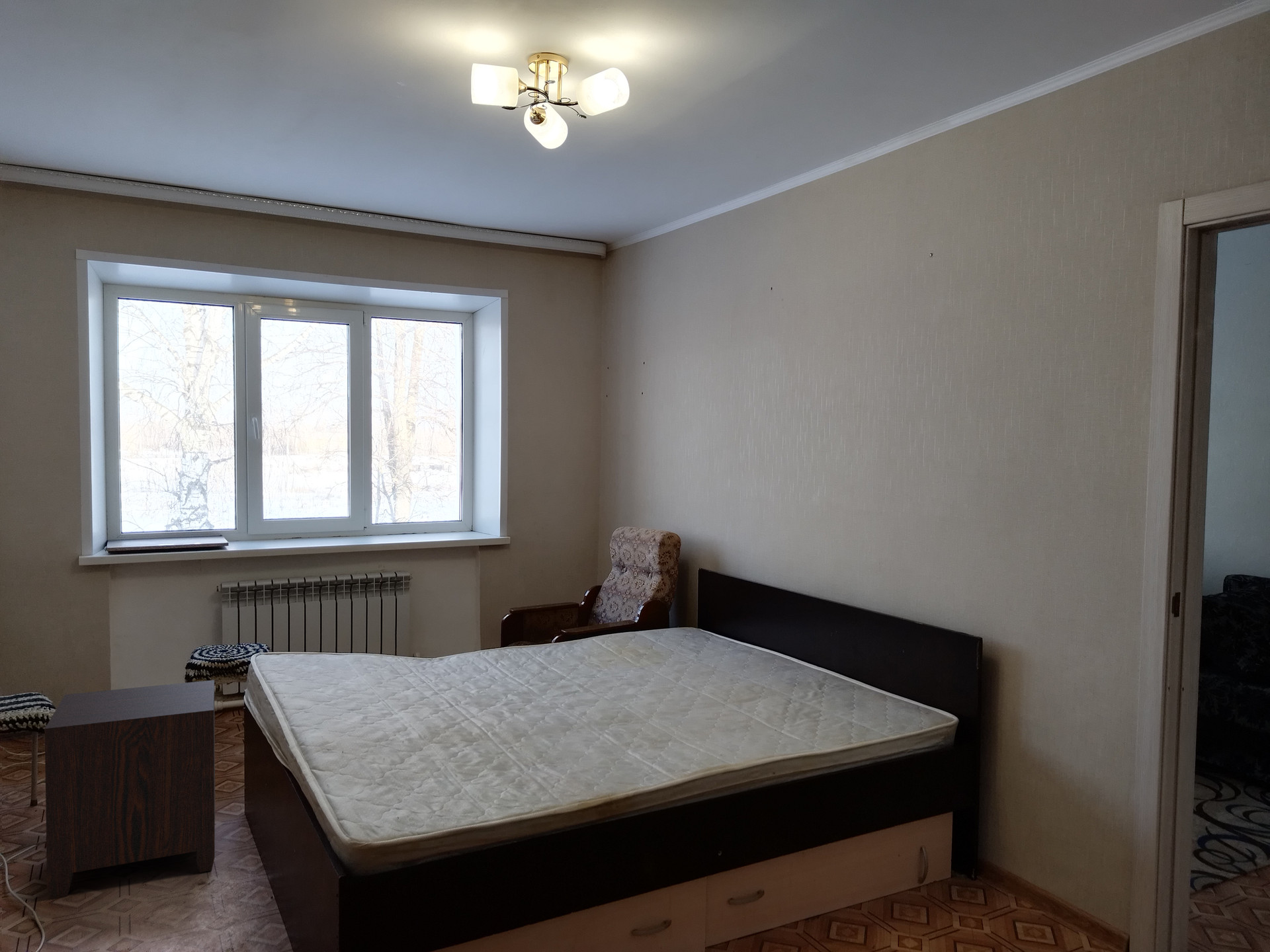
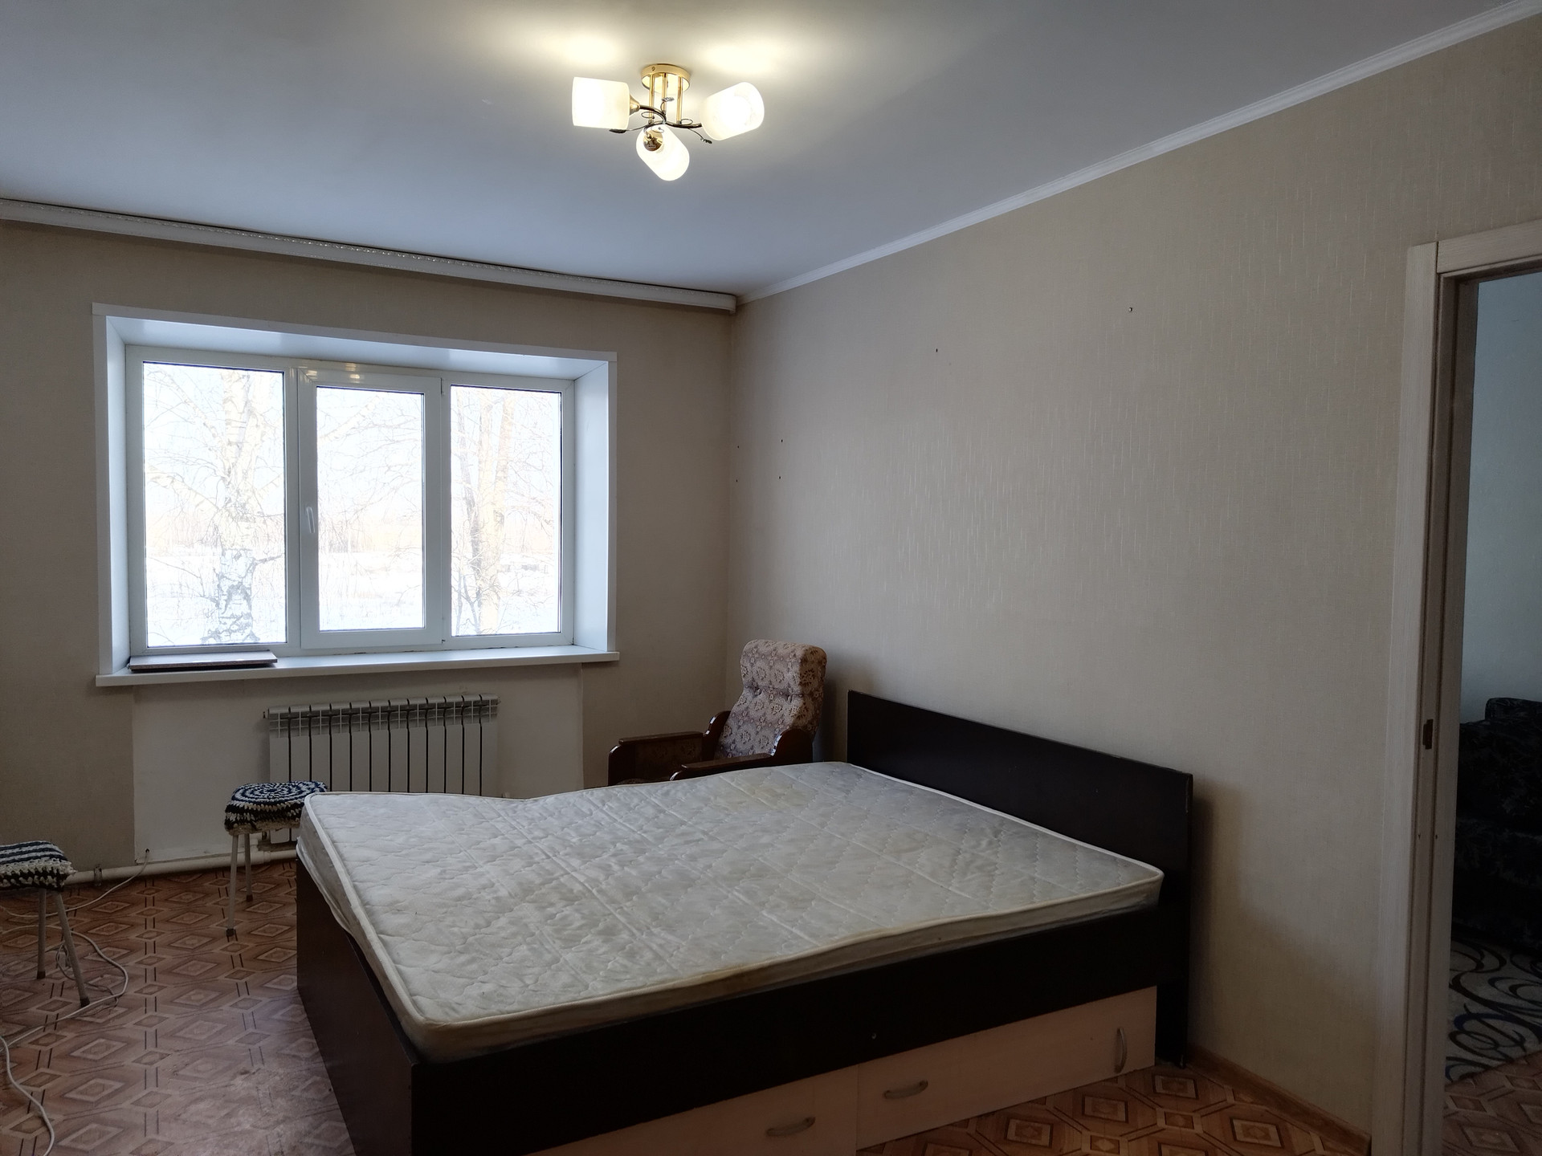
- nightstand (138, 780)
